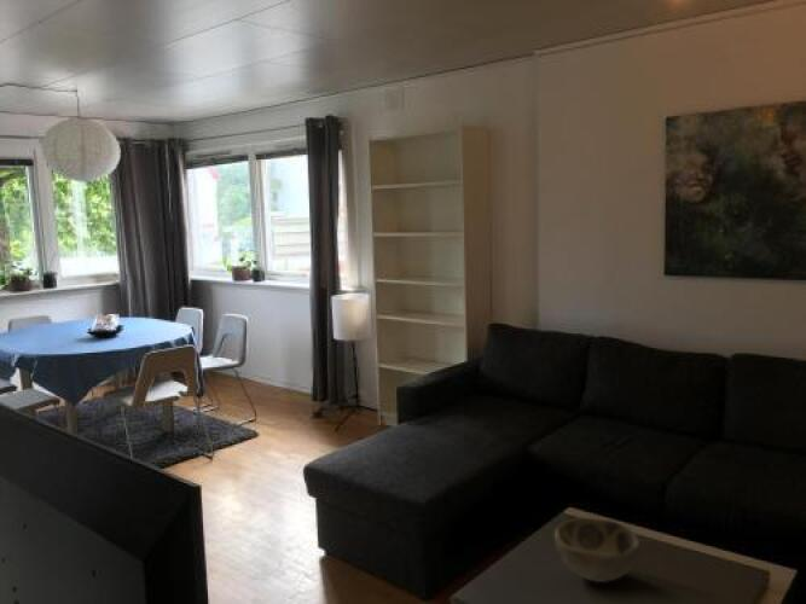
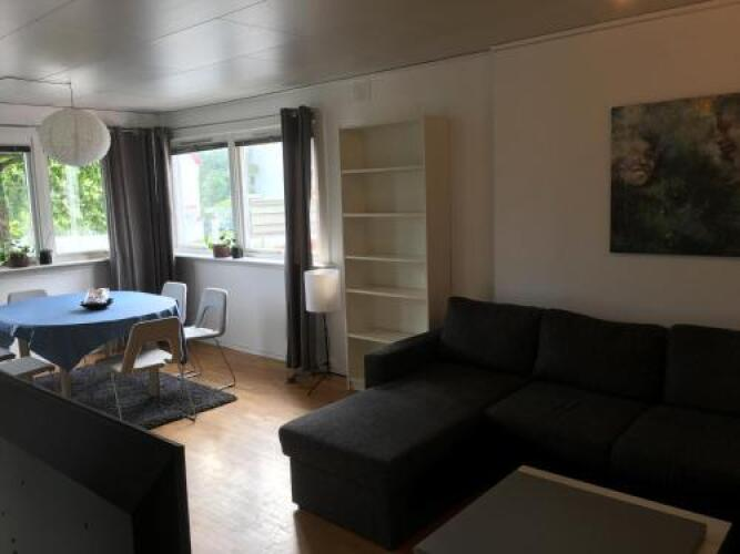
- decorative bowl (596, 554)
